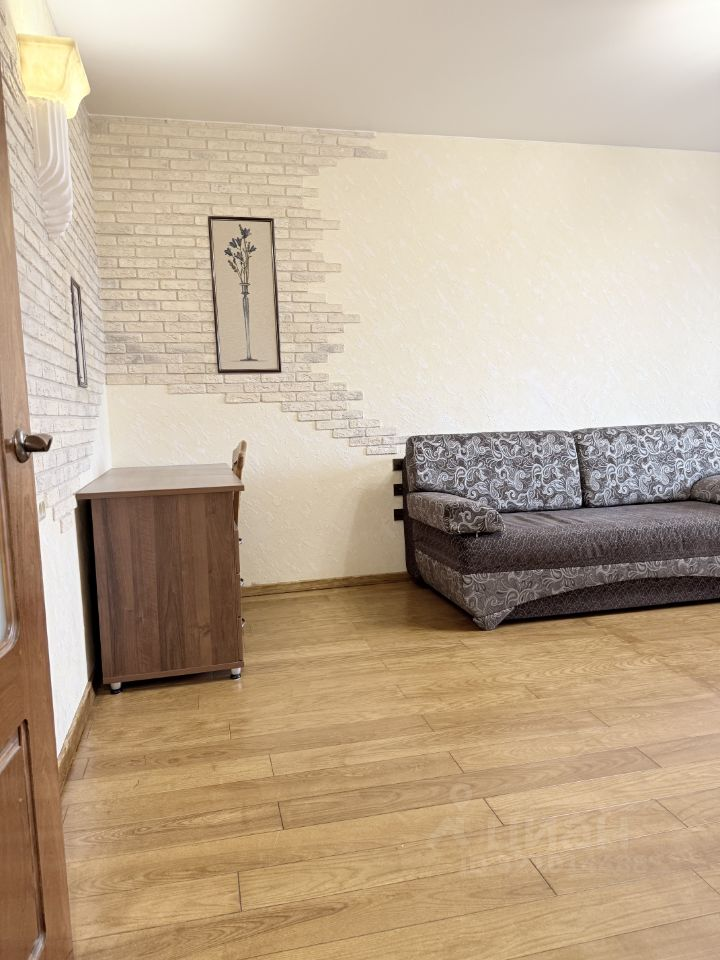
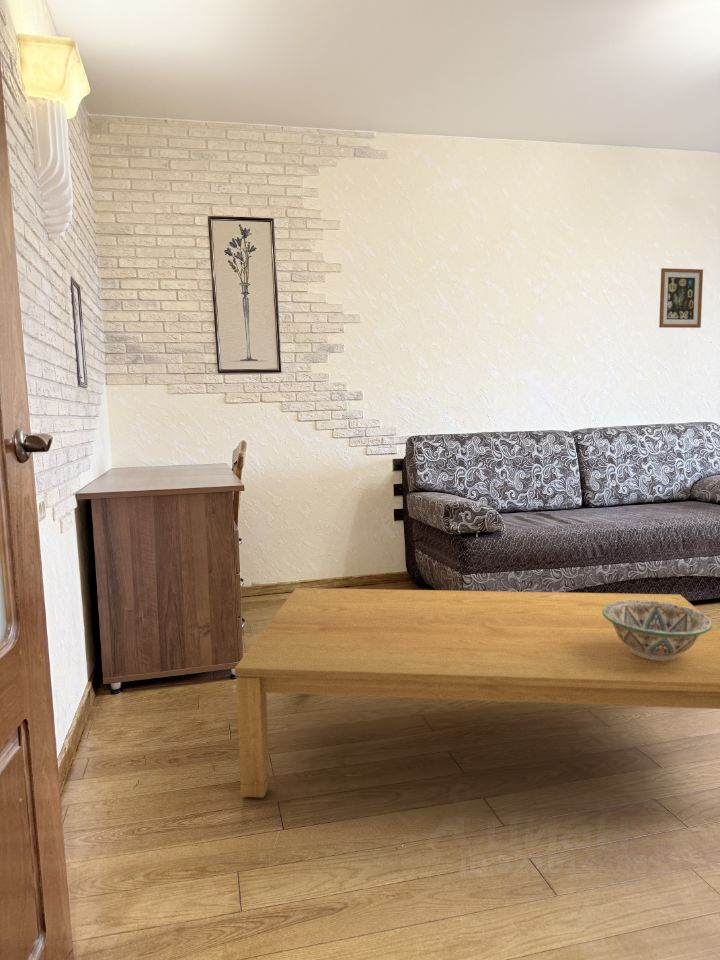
+ decorative bowl (655, 633)
+ wall art (681, 298)
+ coffee table (487, 683)
